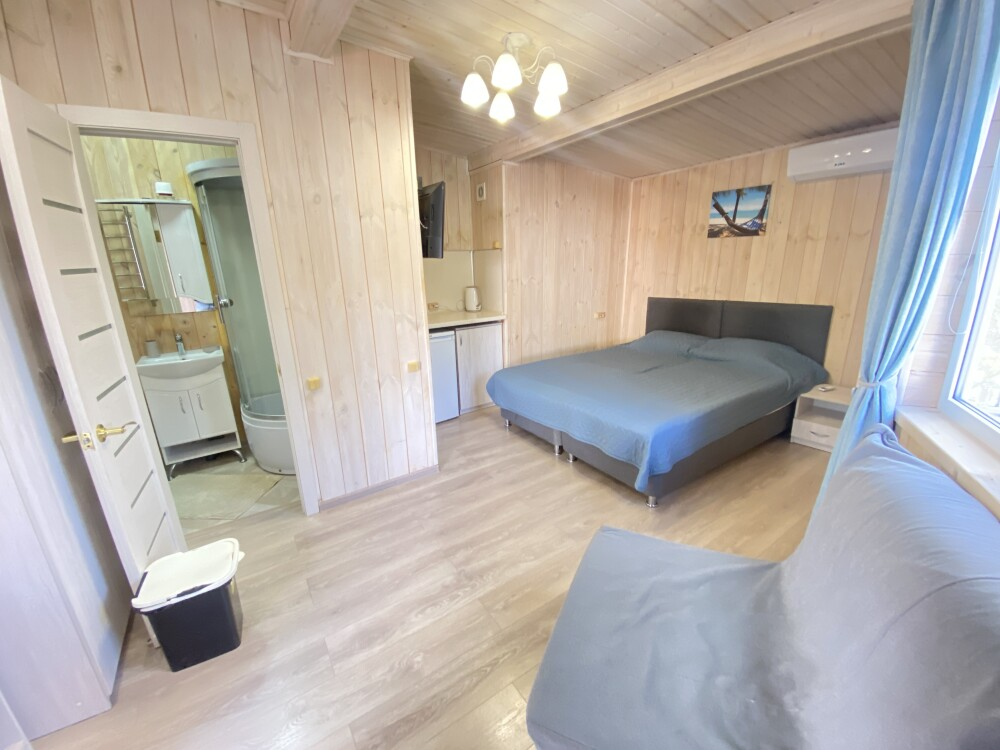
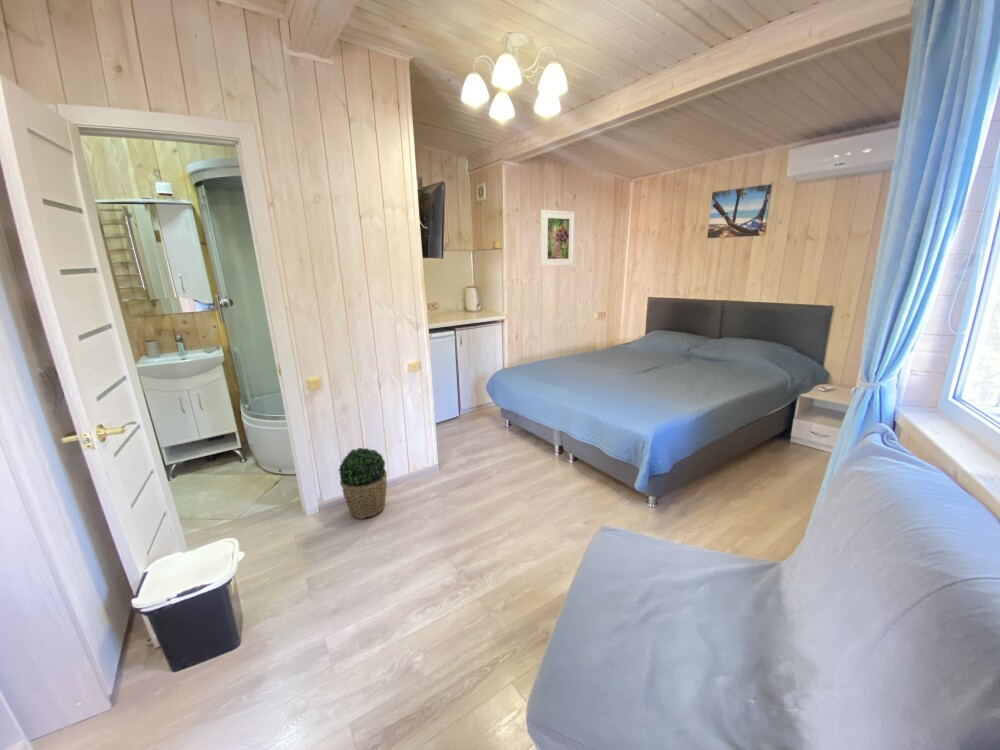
+ potted plant (364, 480)
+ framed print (558, 238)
